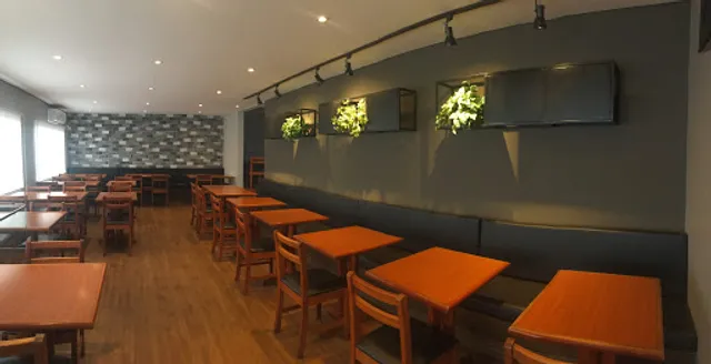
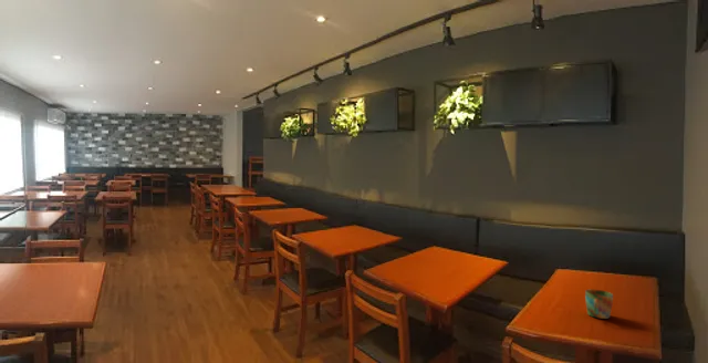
+ mug (597, 304)
